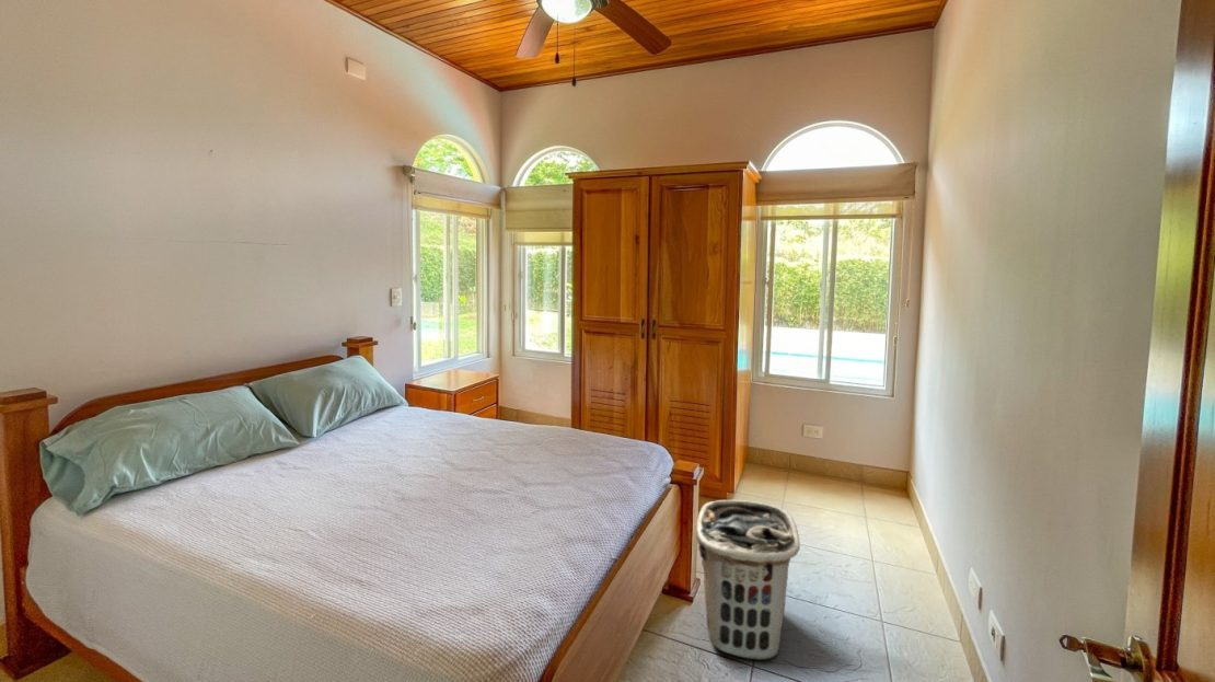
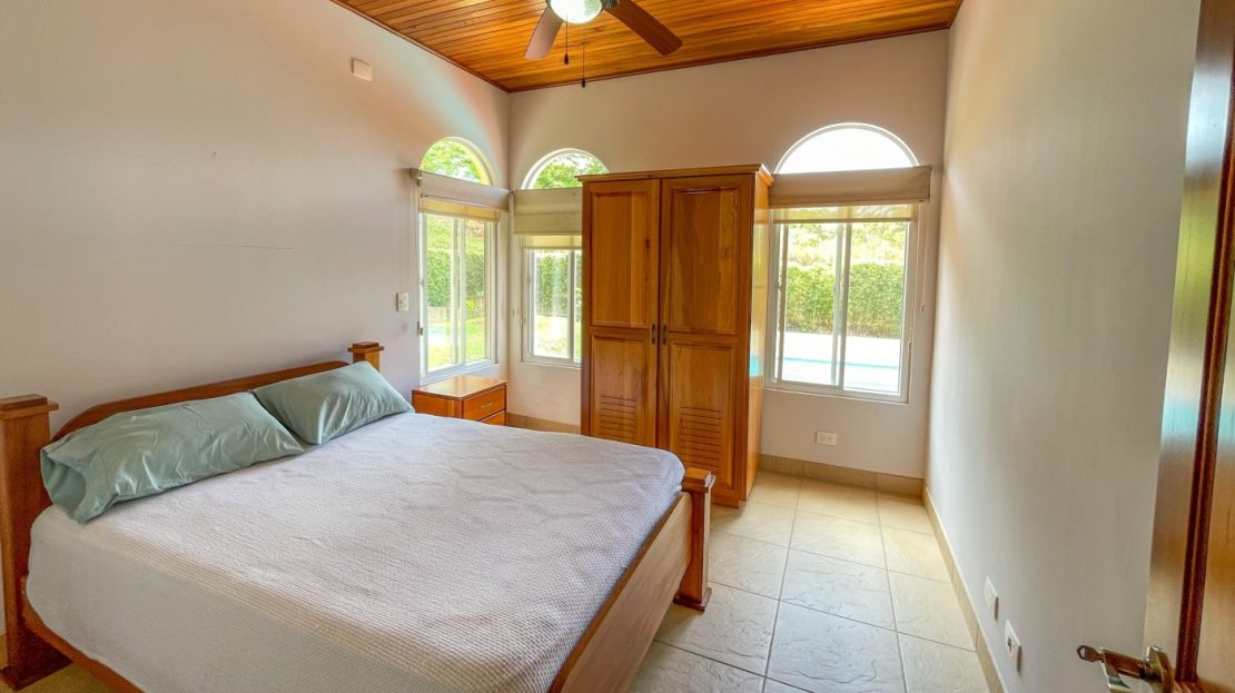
- clothes hamper (744, 565)
